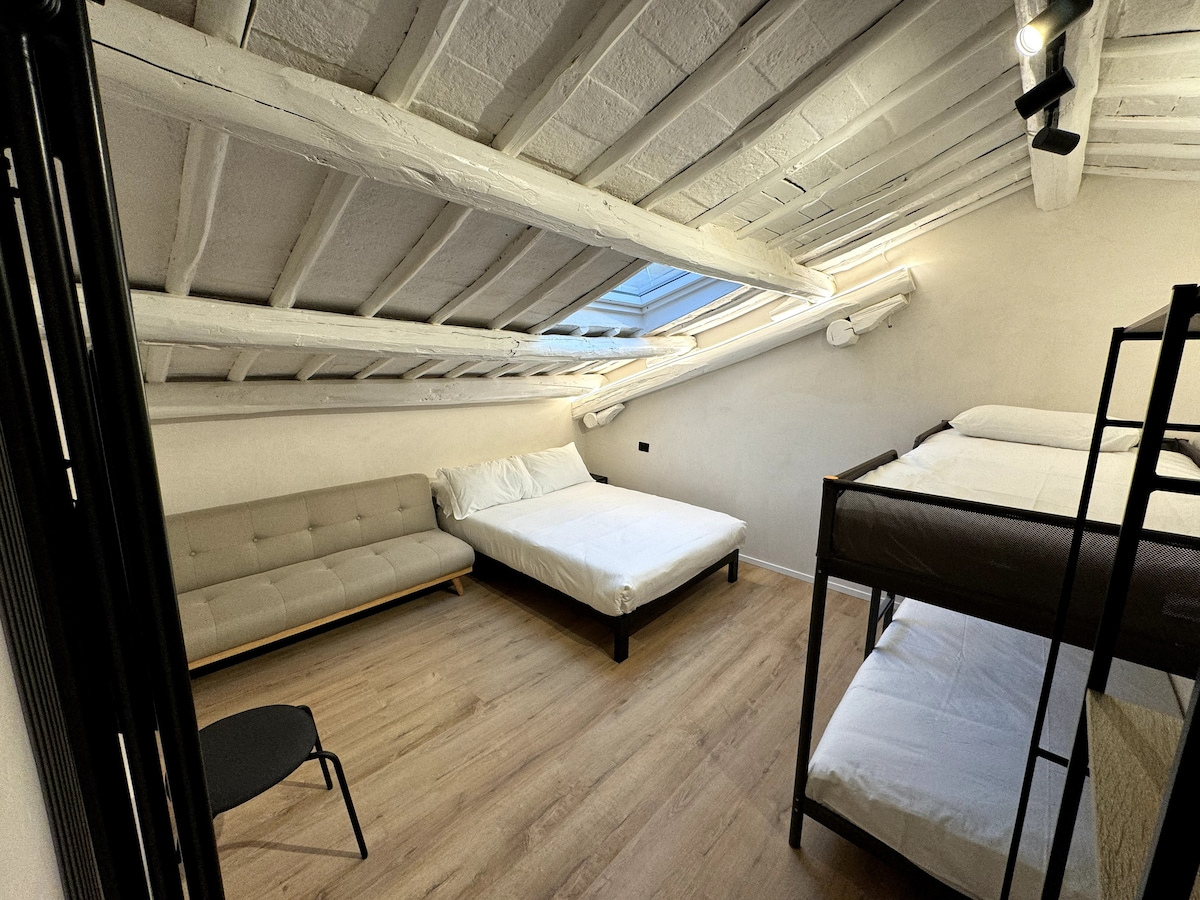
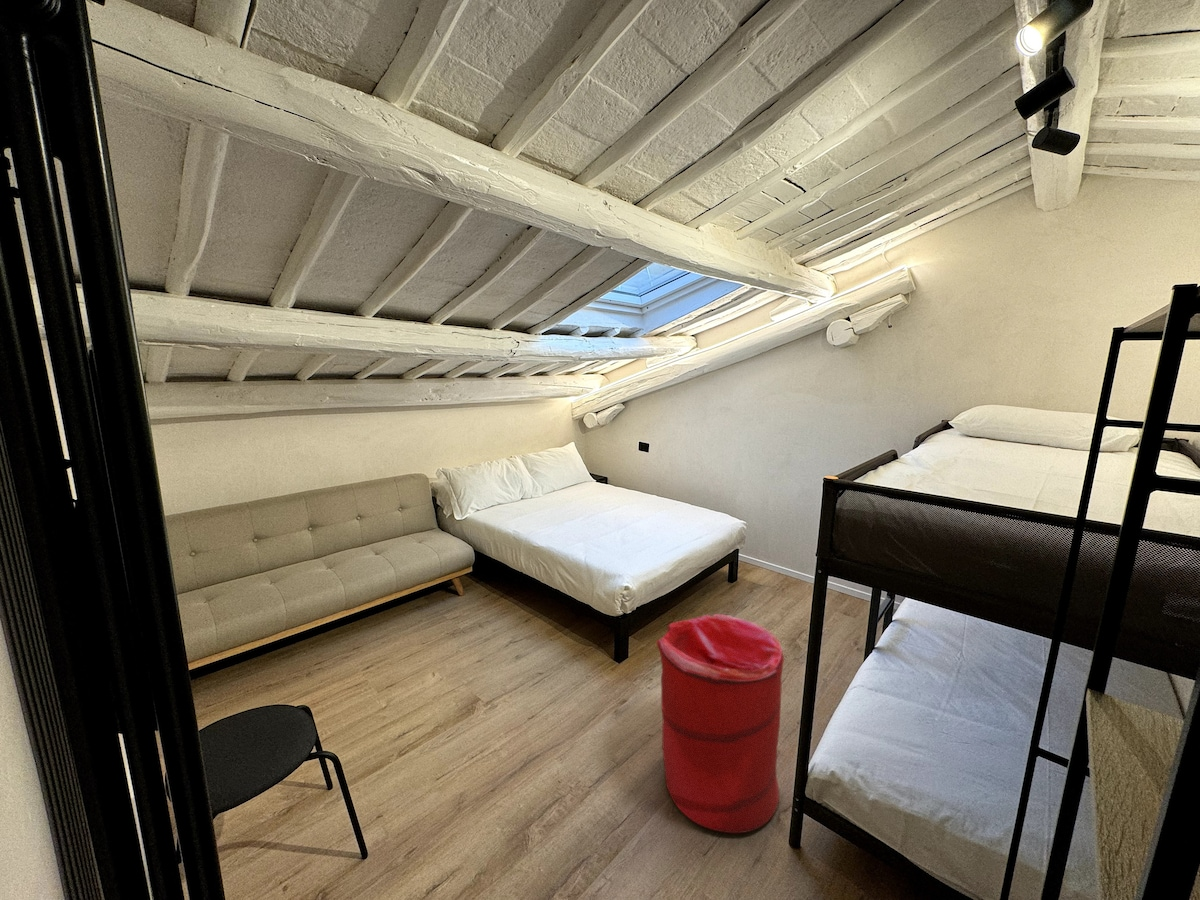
+ laundry hamper (717, 710)
